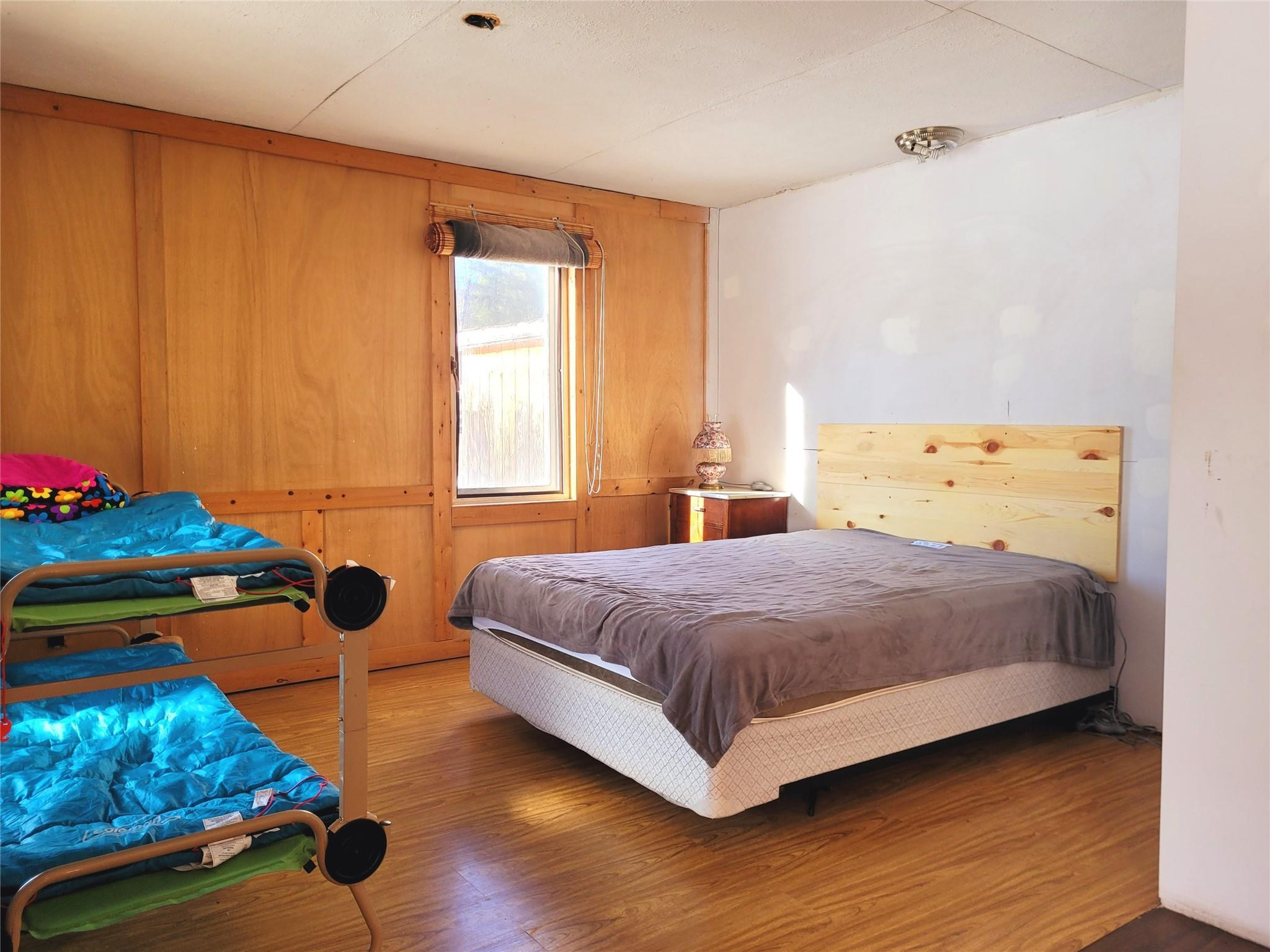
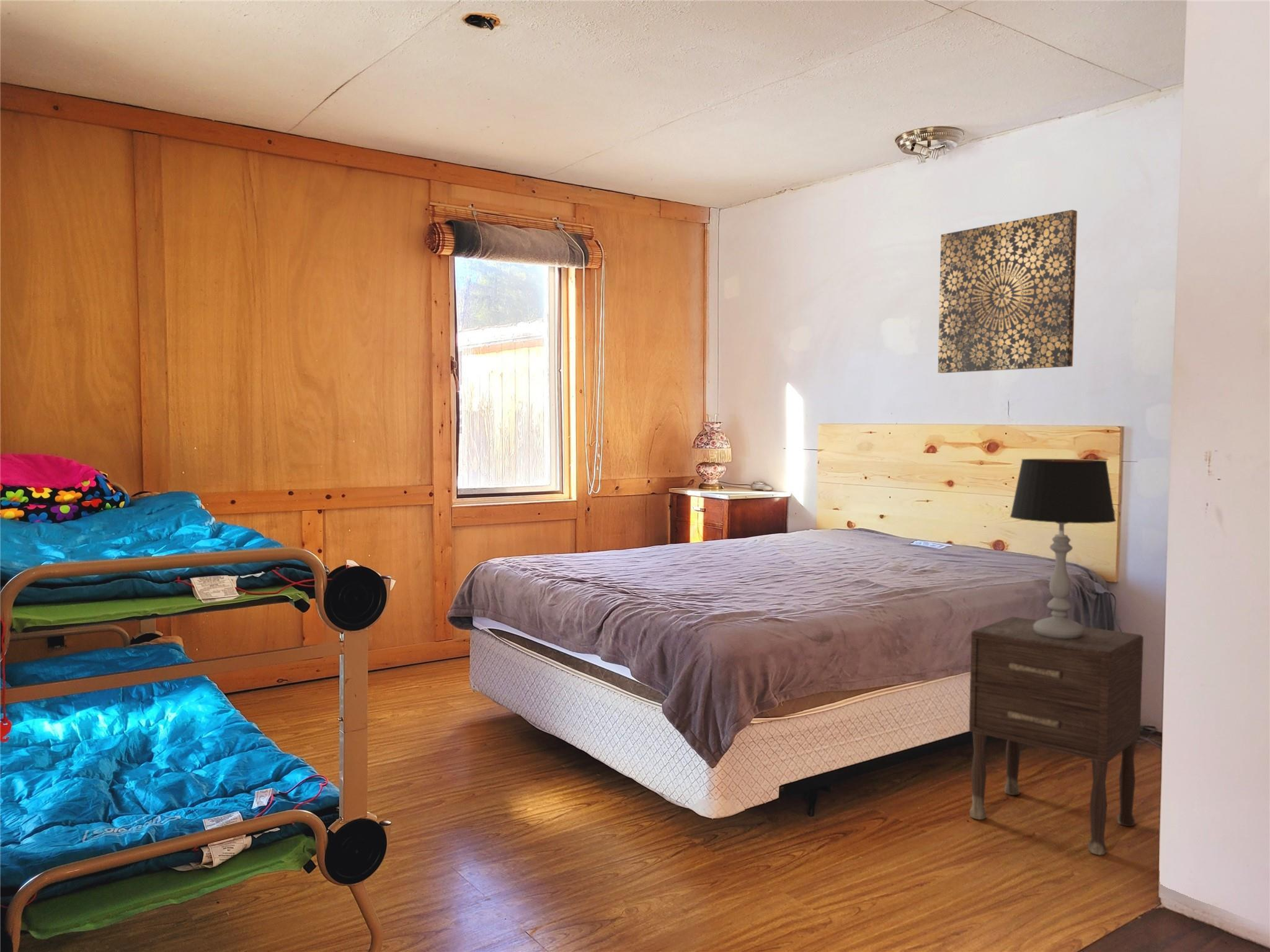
+ wall art (1003, 296)
+ nightstand (1052, 727)
+ table lamp (1061, 547)
